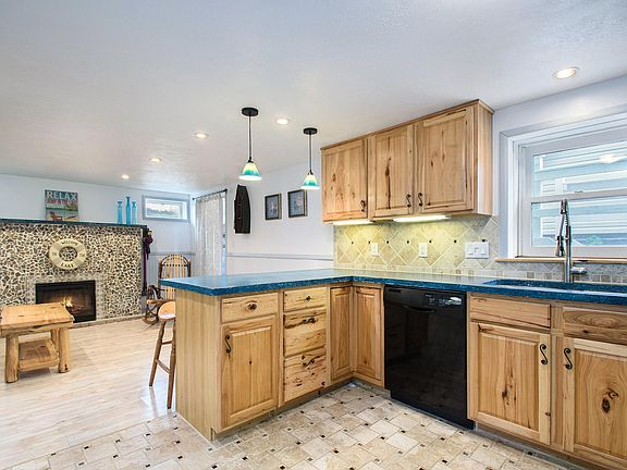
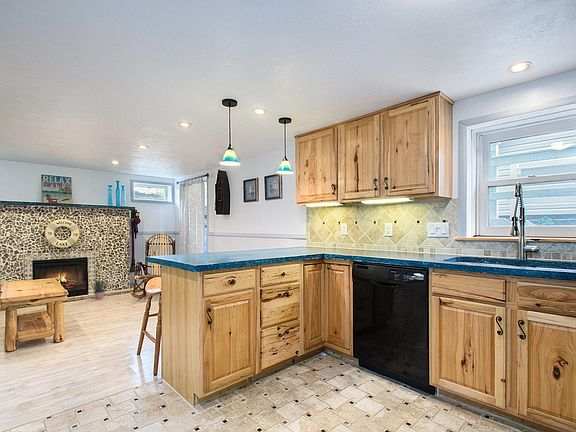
+ potted plant (99, 288)
